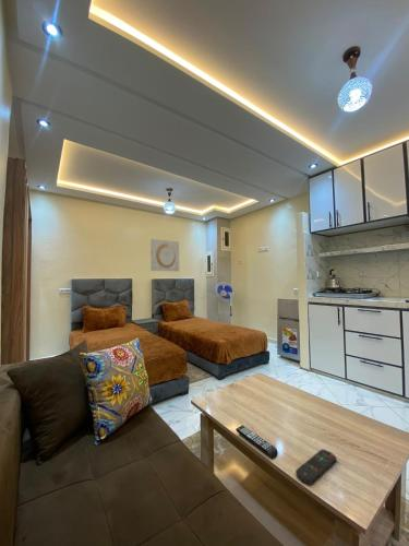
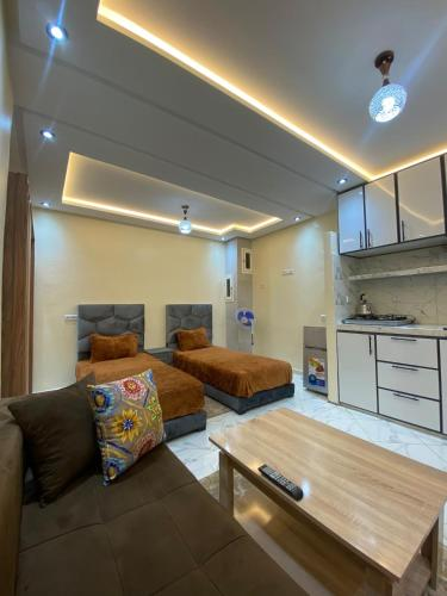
- remote control (316, 464)
- wall art (165, 256)
